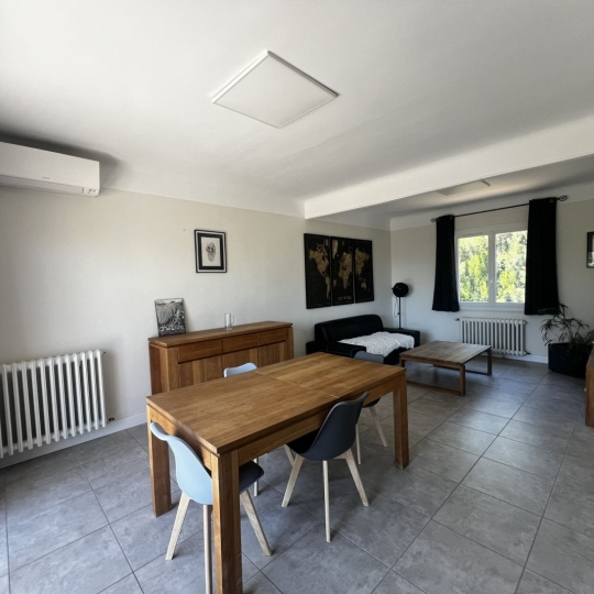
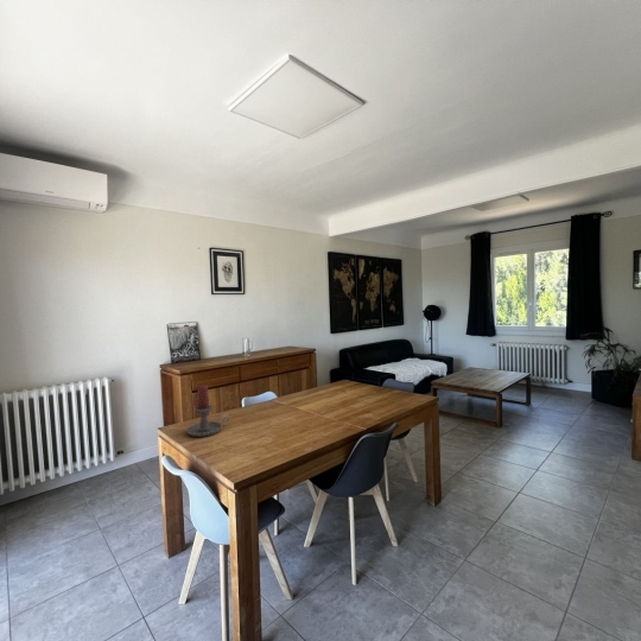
+ candle holder (208, 406)
